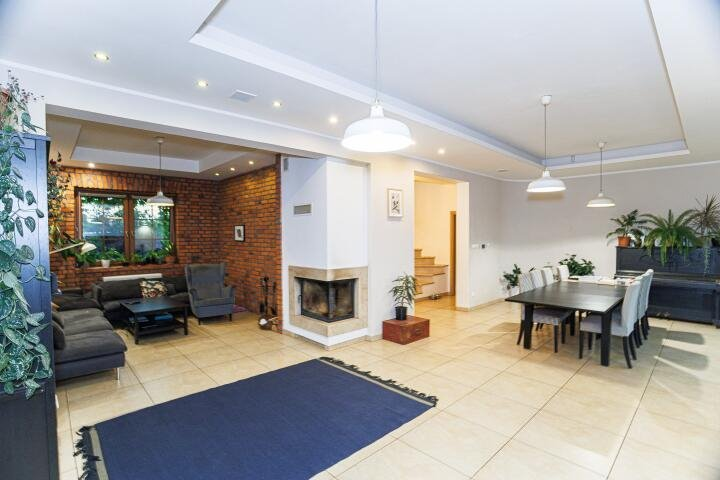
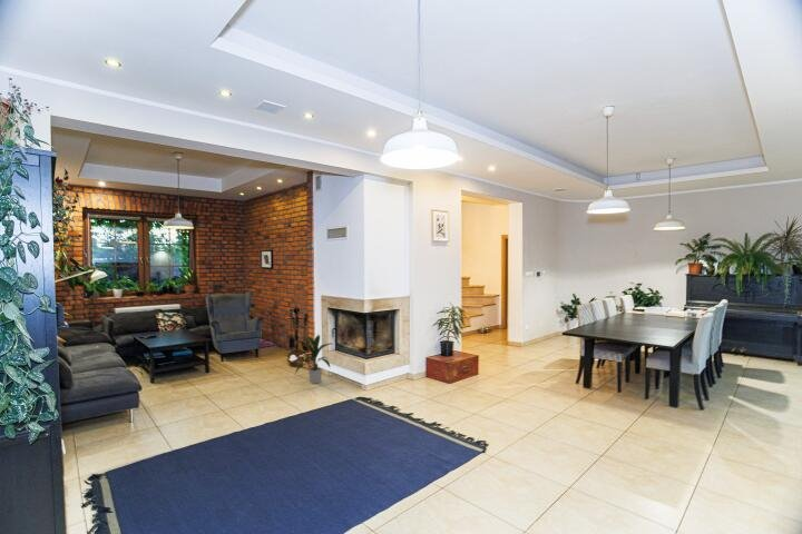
+ indoor plant (313, 357)
